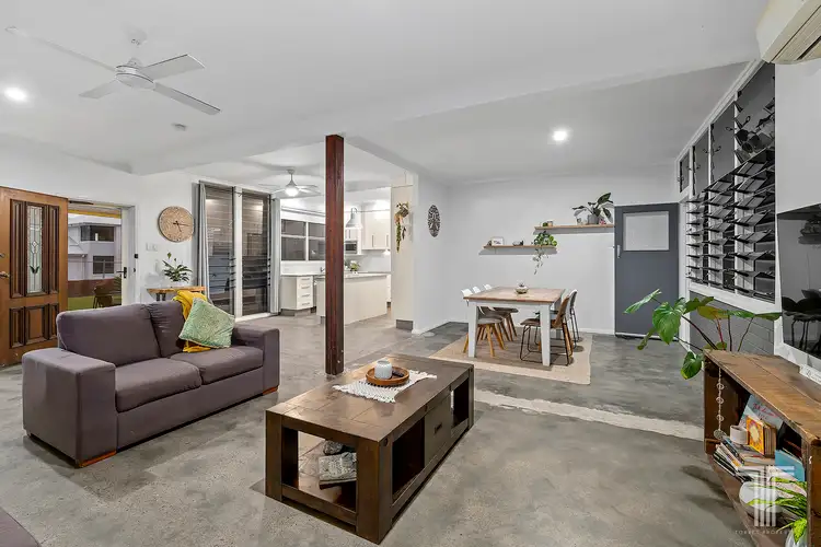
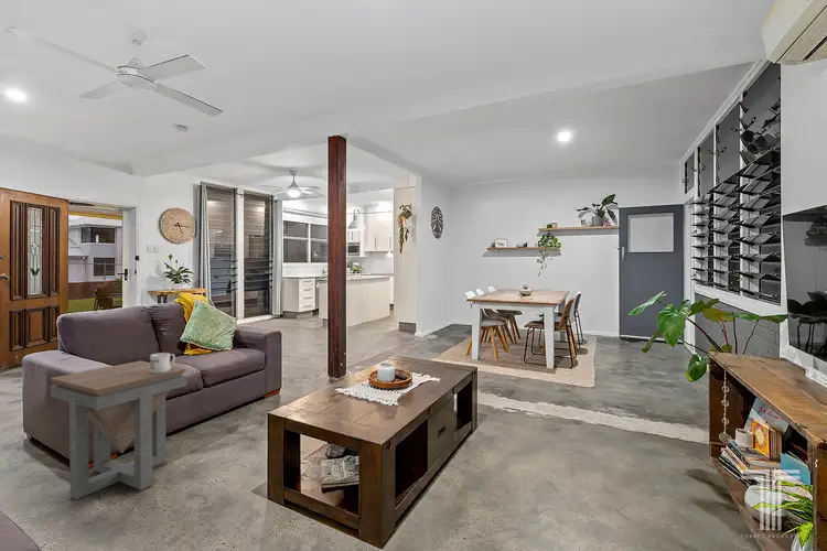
+ mug (163, 361)
+ side table (121, 425)
